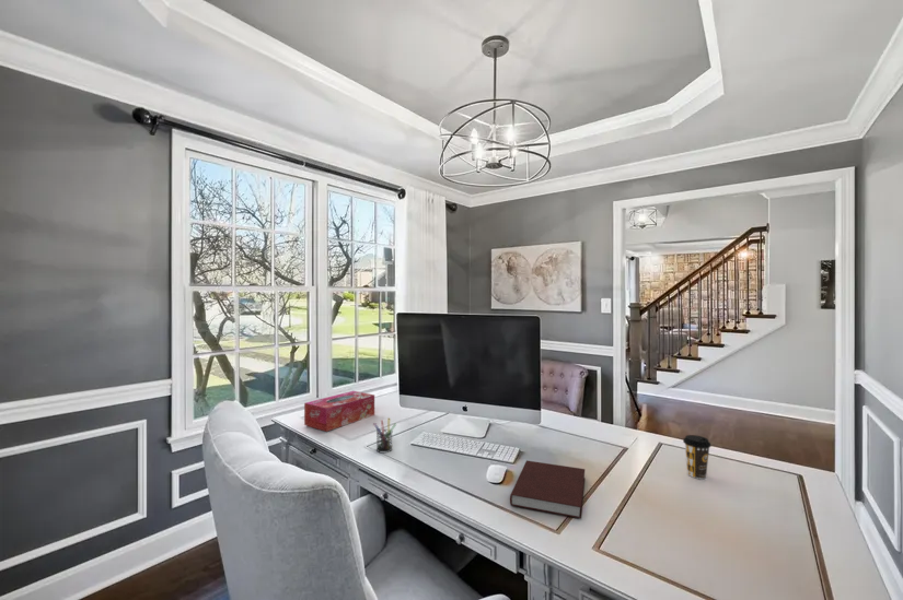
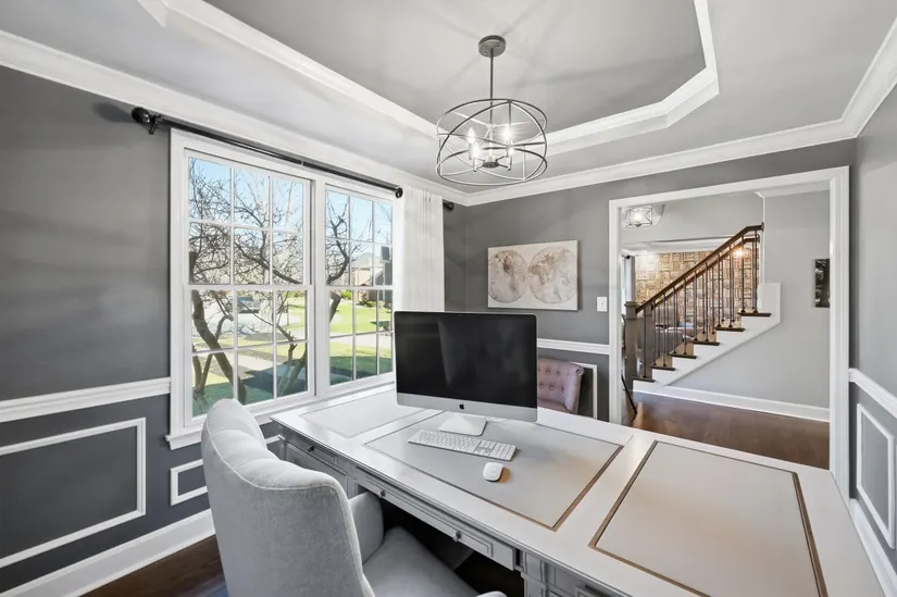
- coffee cup (696, 456)
- pen holder (385, 434)
- tissue box (340, 409)
- notebook (549, 485)
